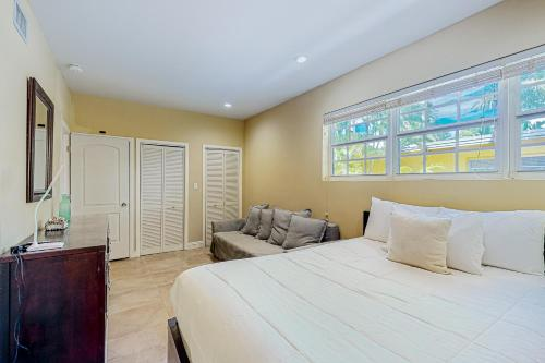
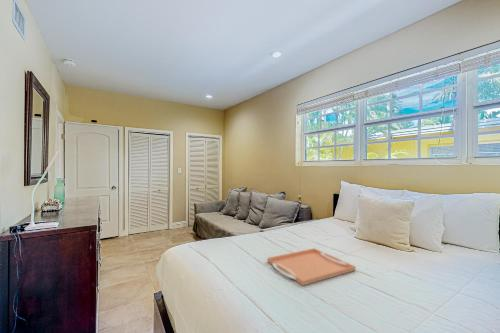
+ serving tray (309, 263)
